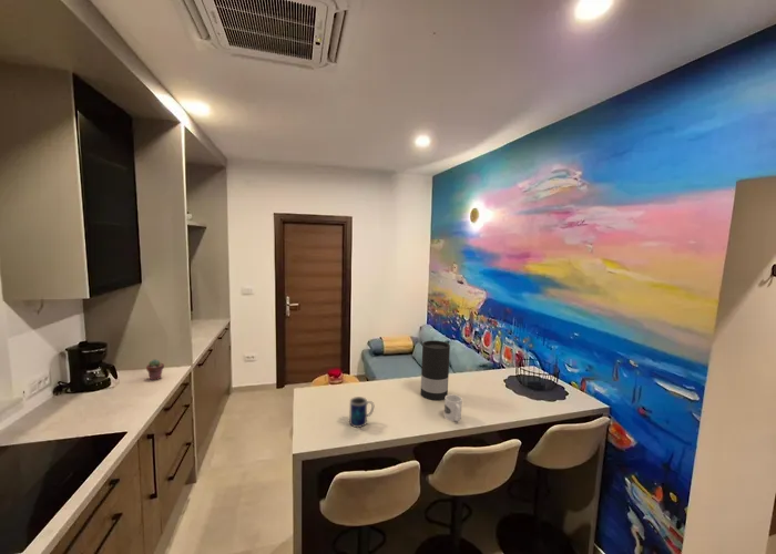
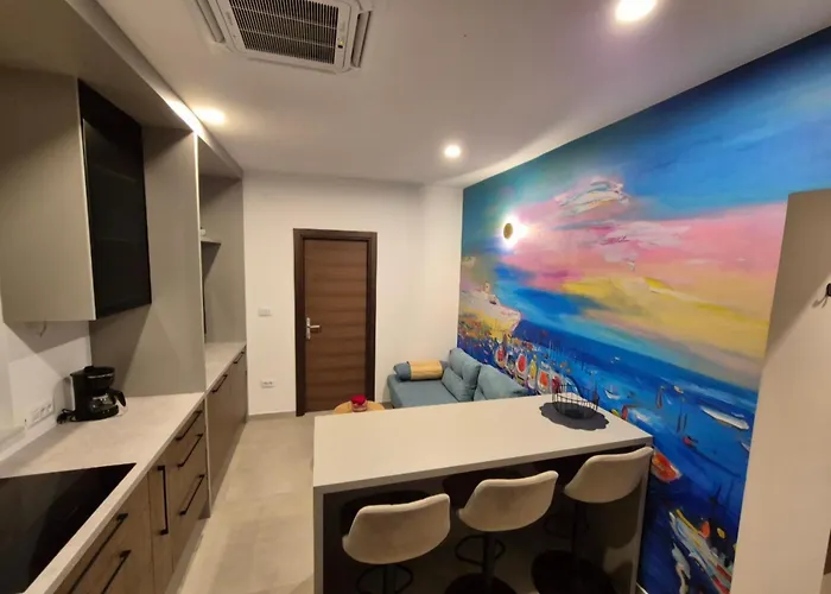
- mug (453, 409)
- potted succulent (155, 368)
- vase (435, 369)
- mug (361, 411)
